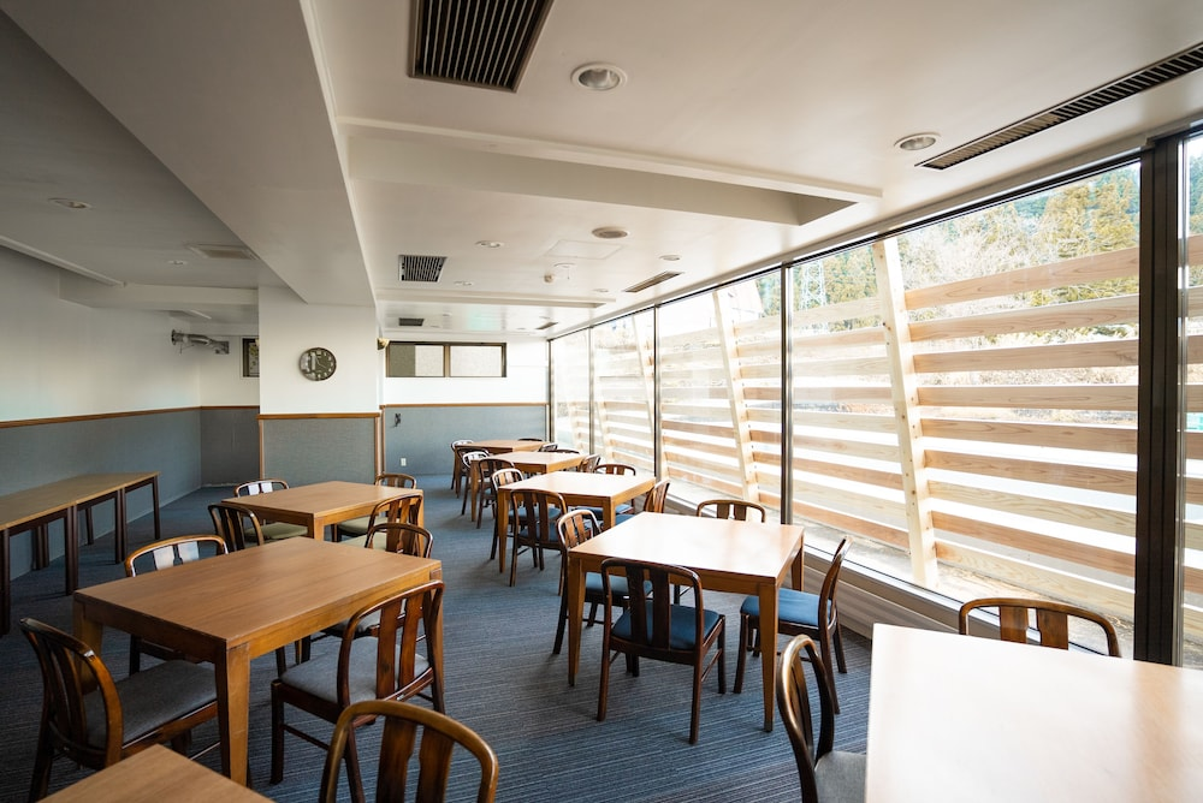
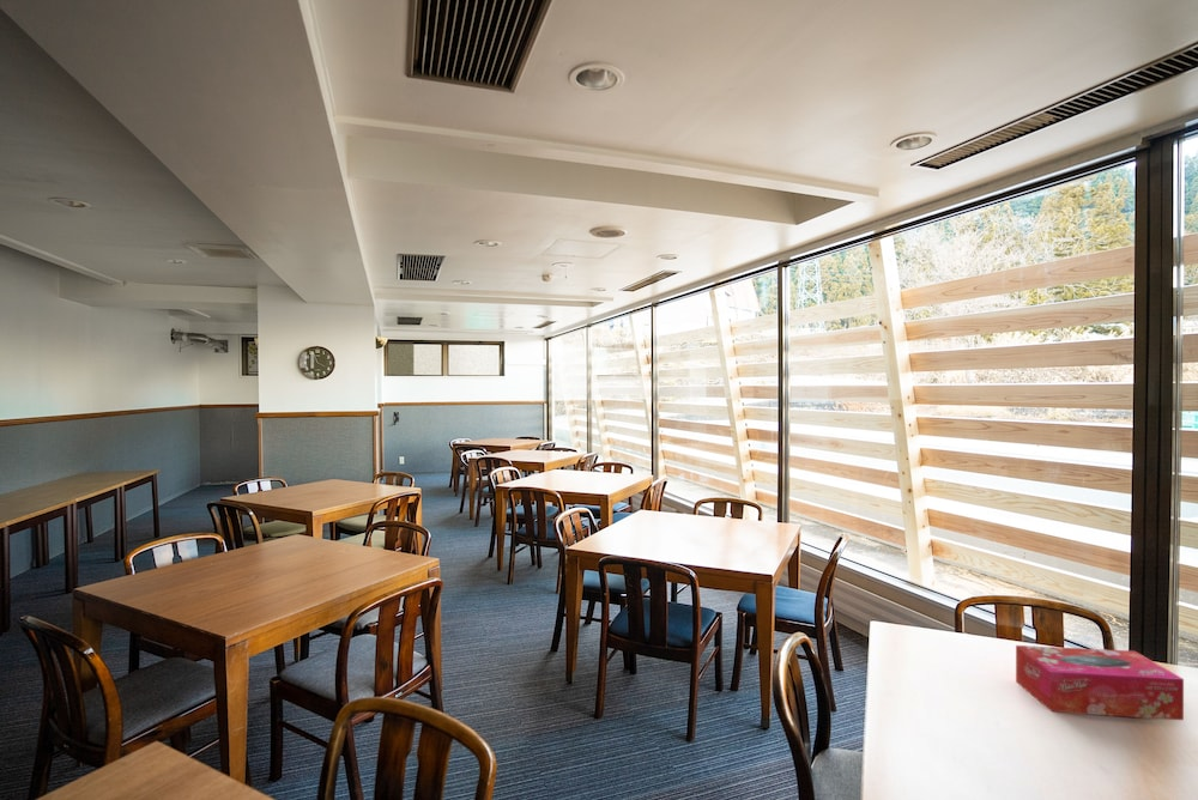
+ tissue box (1094, 680)
